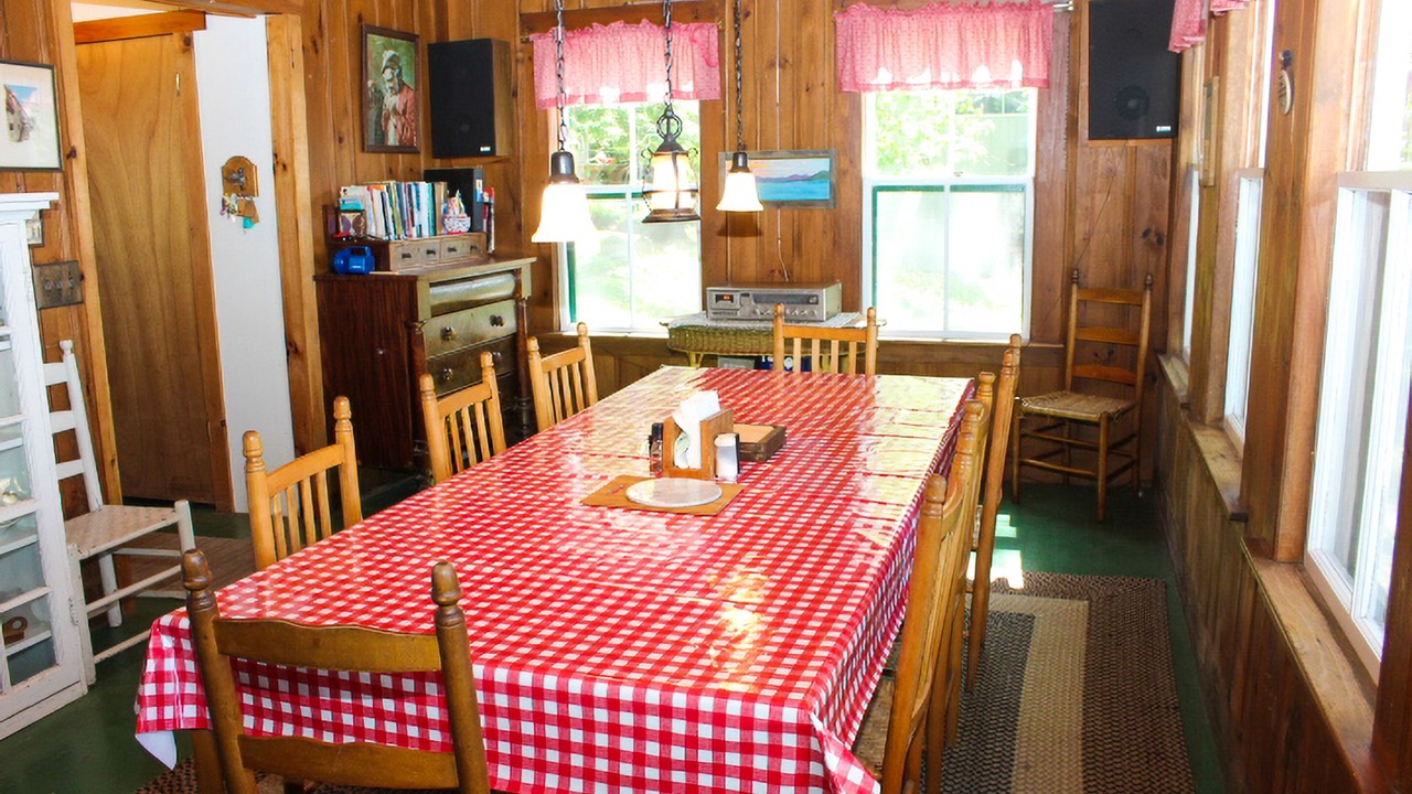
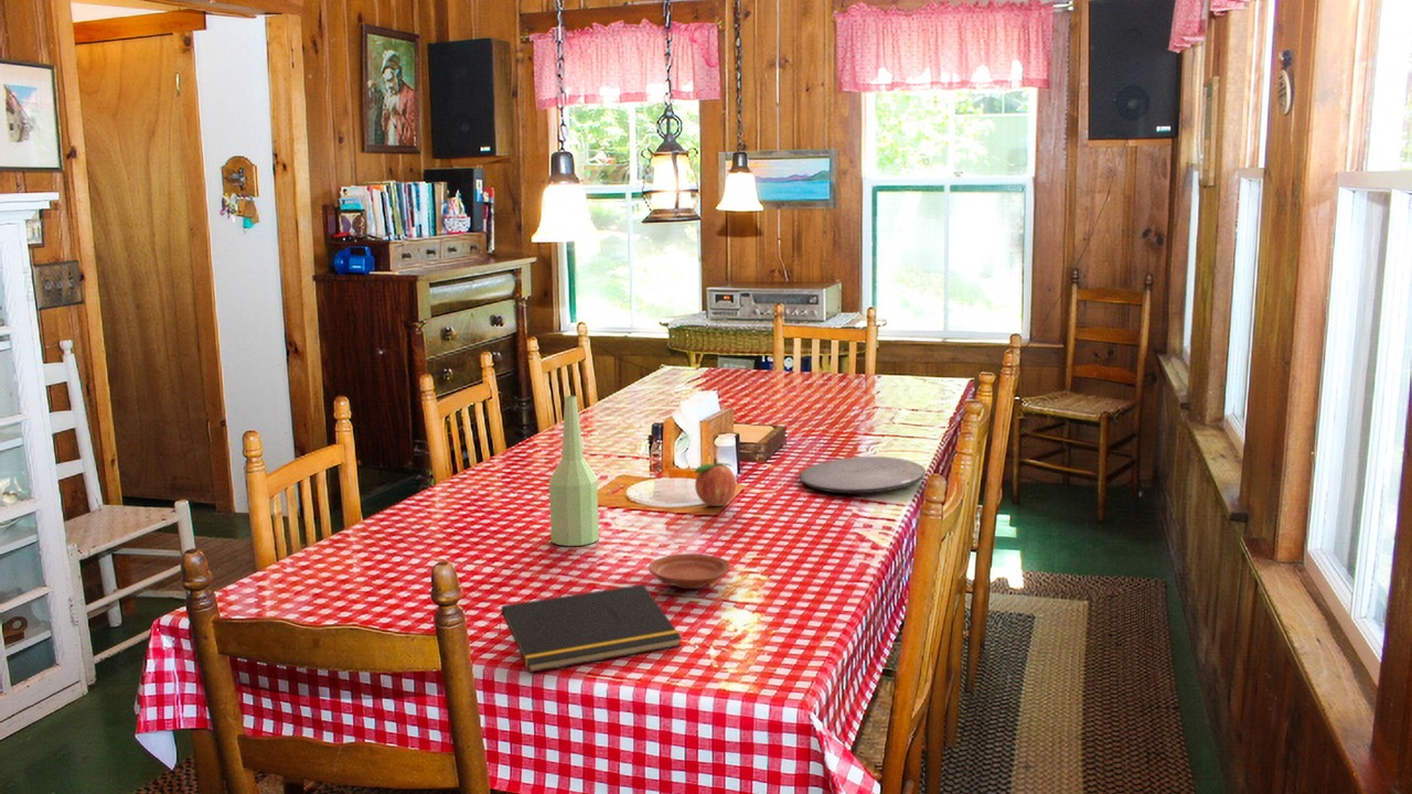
+ bottle (573, 468)
+ plate (862, 473)
+ fruit (715, 481)
+ notepad (590, 625)
+ plate (689, 573)
